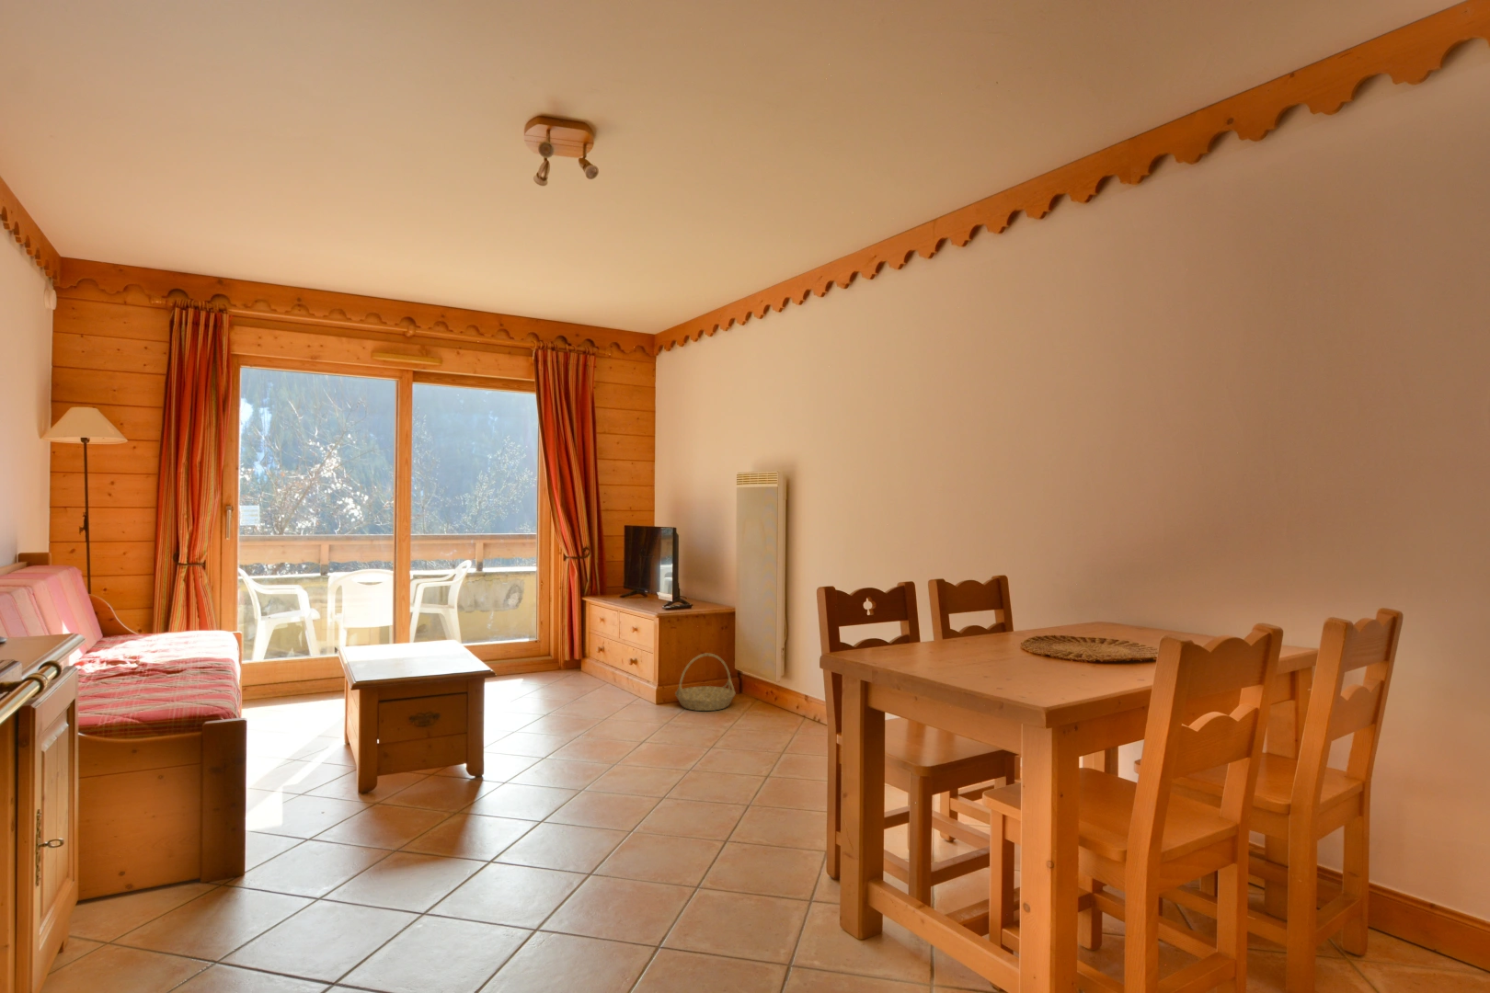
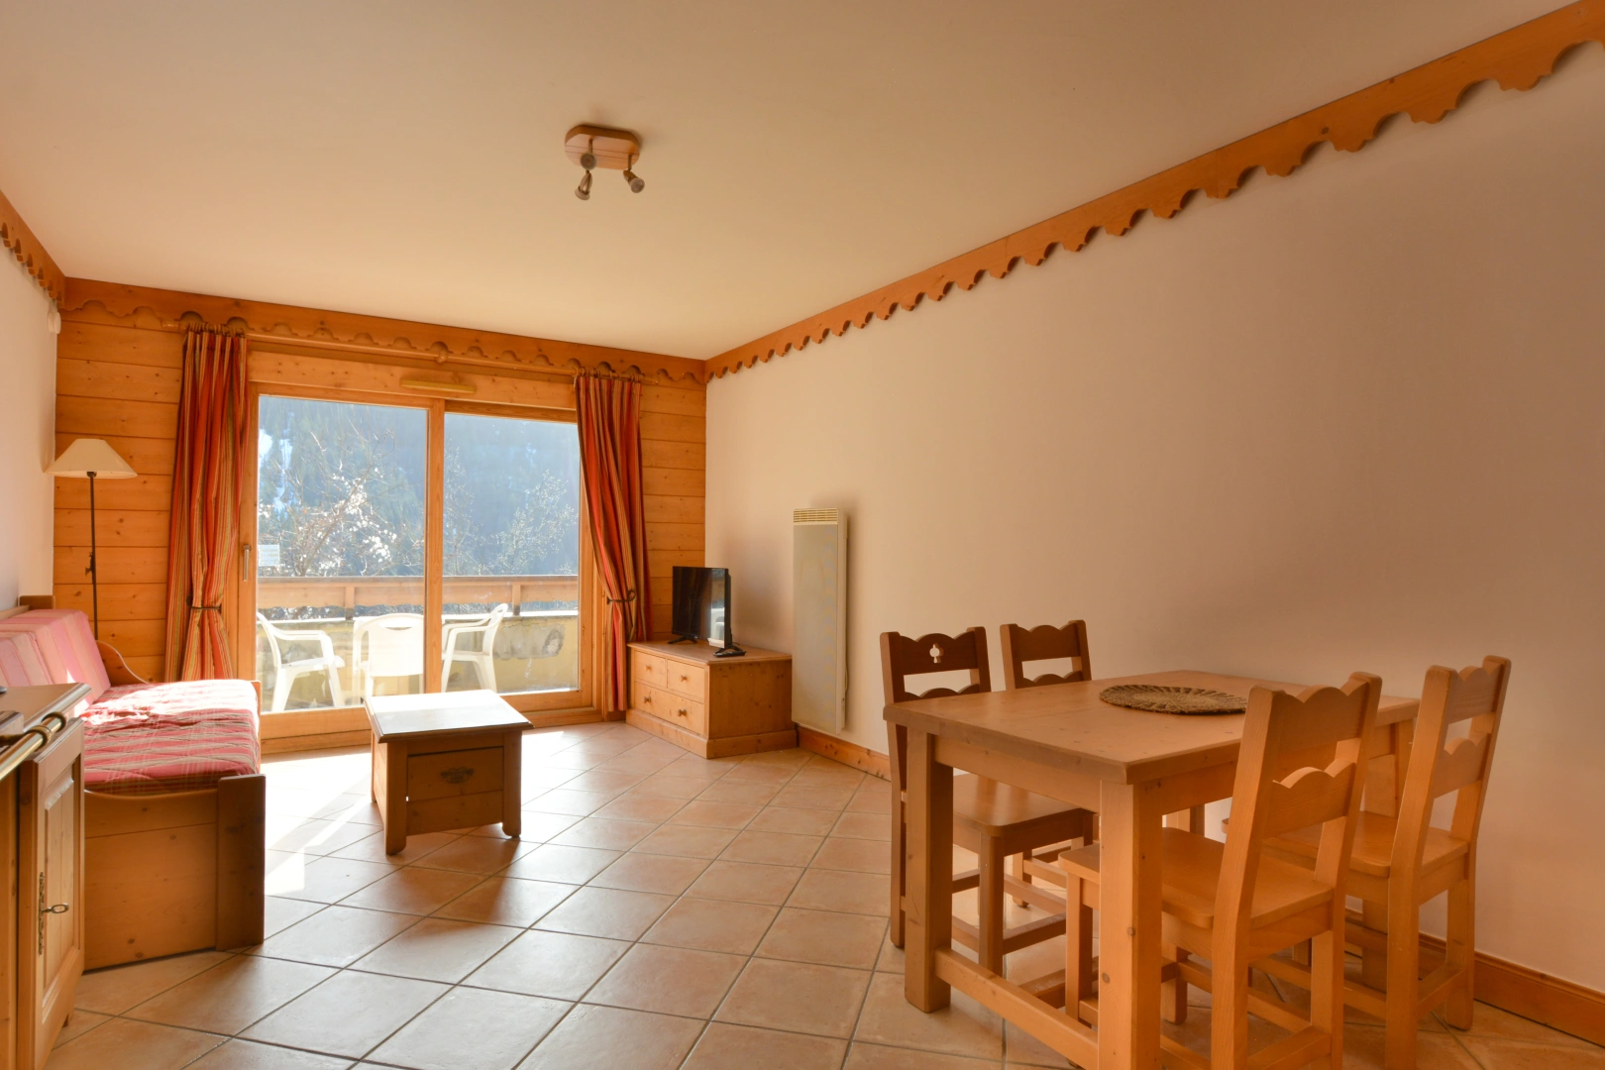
- basket (704, 686)
